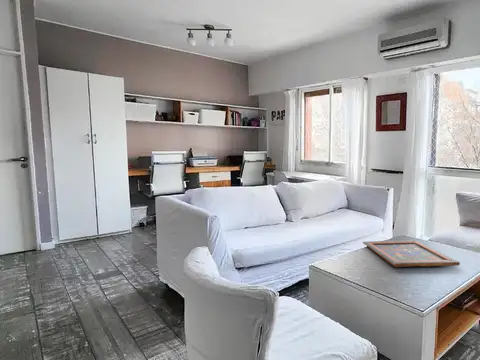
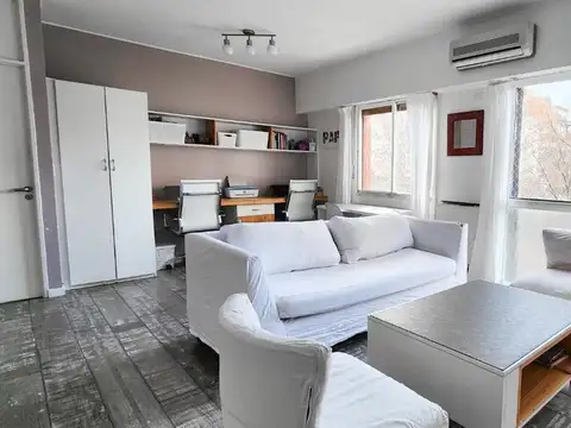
- painted panel (406, 252)
